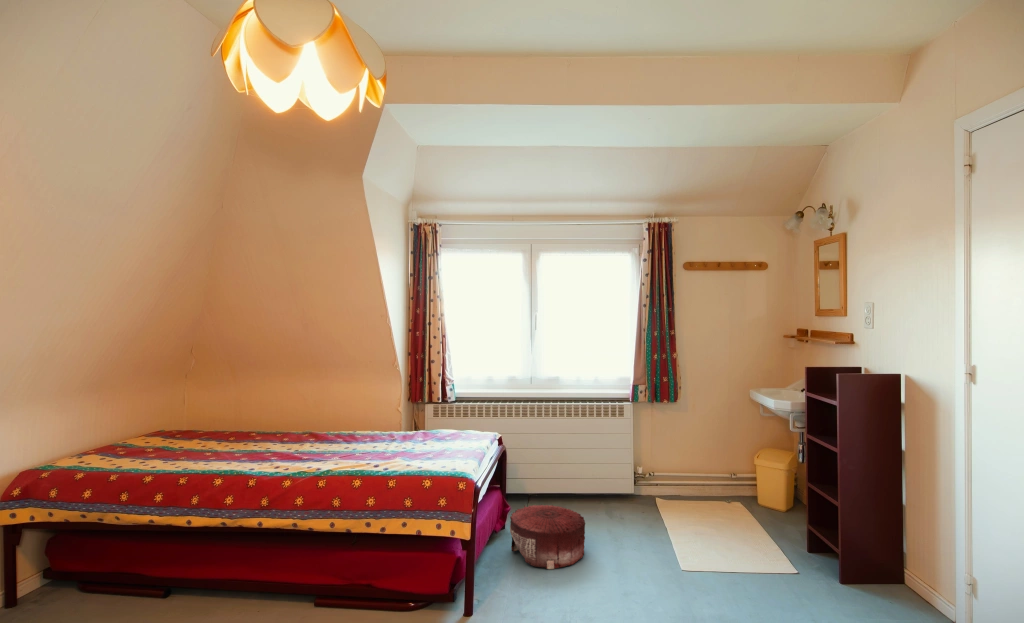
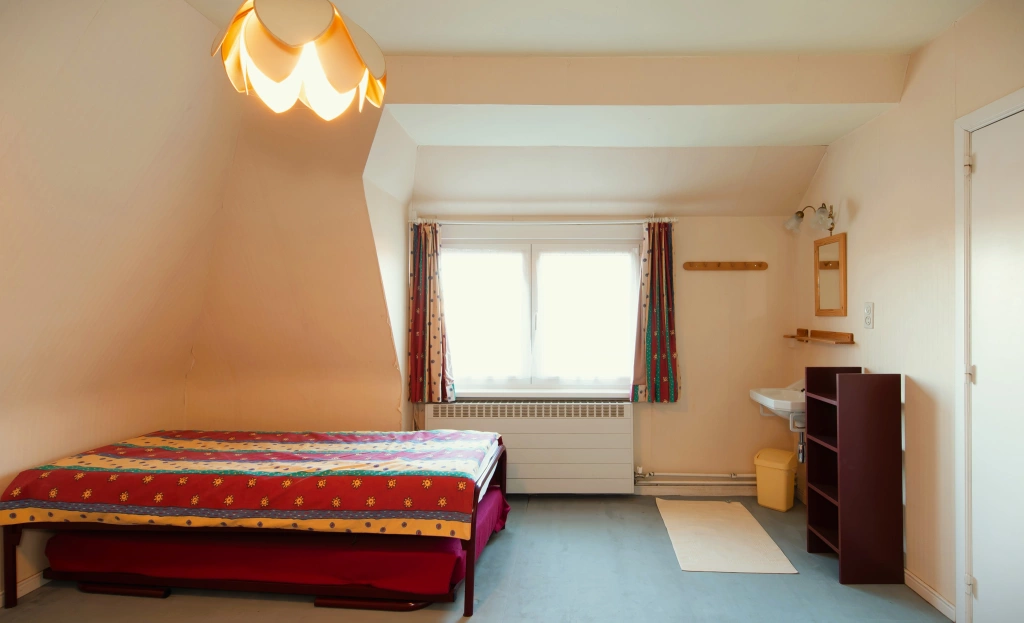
- pouf (546, 532)
